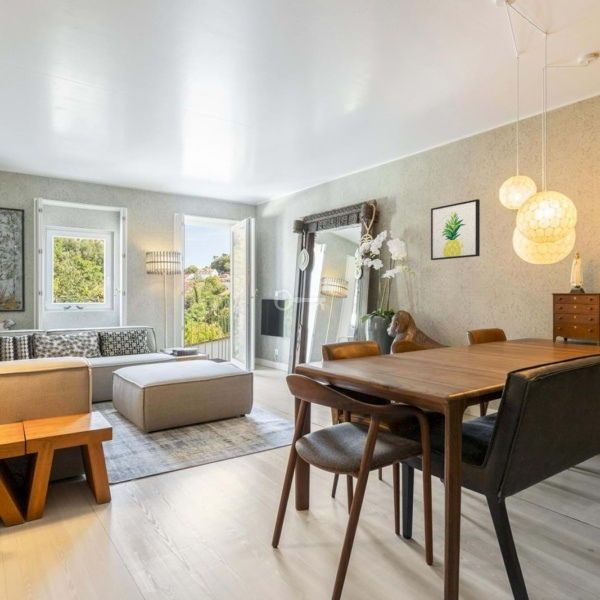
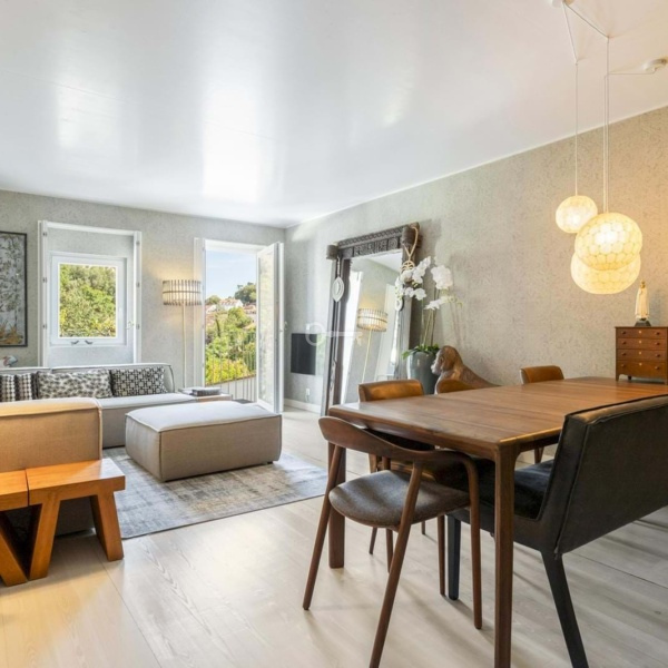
- wall art (454, 231)
